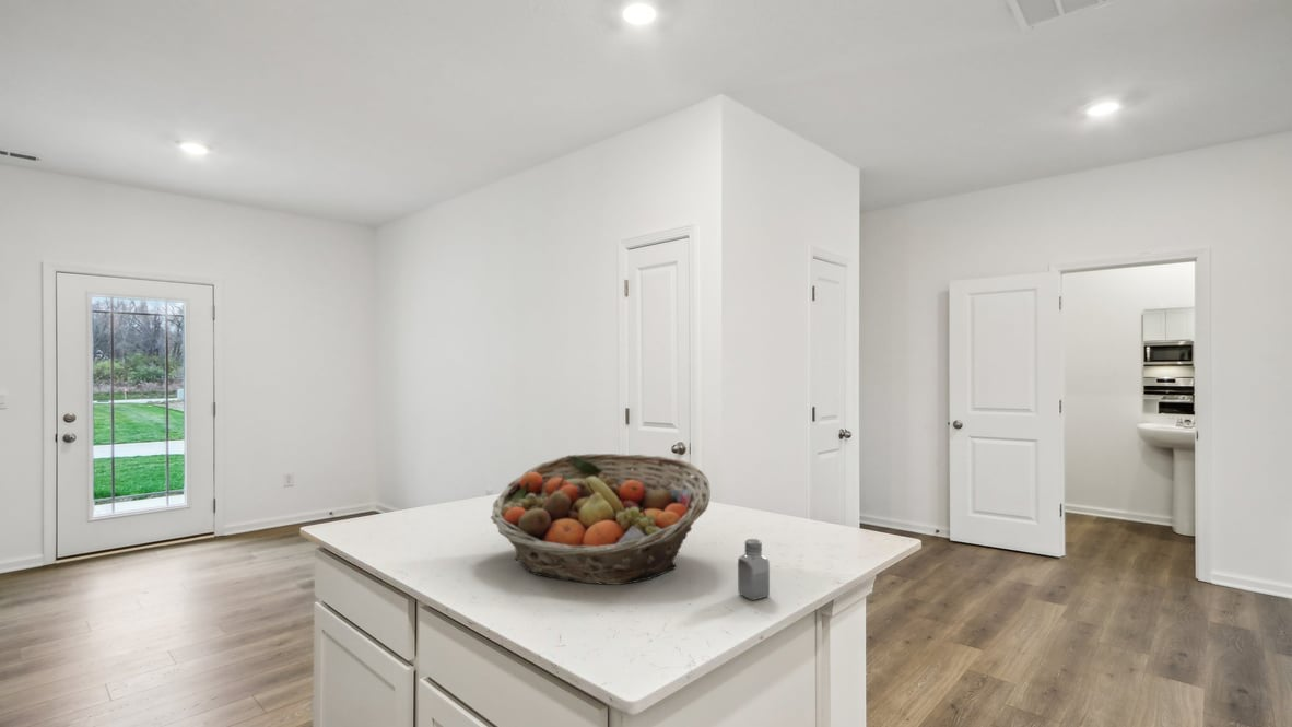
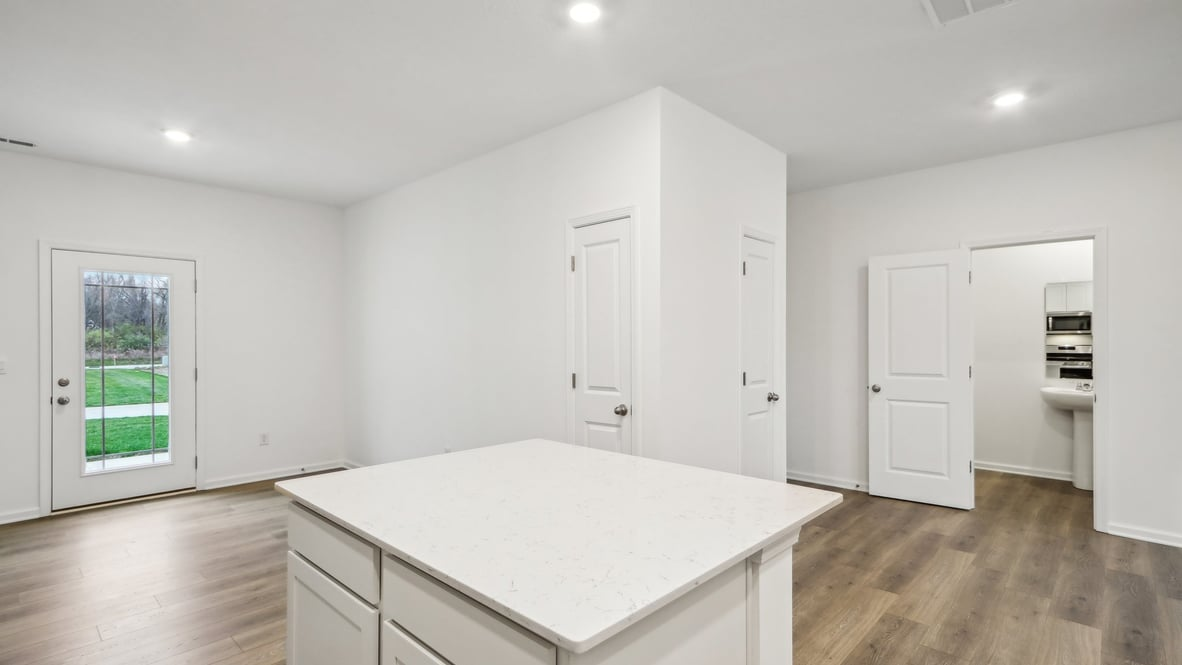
- fruit basket (600, 512)
- saltshaker (753, 567)
